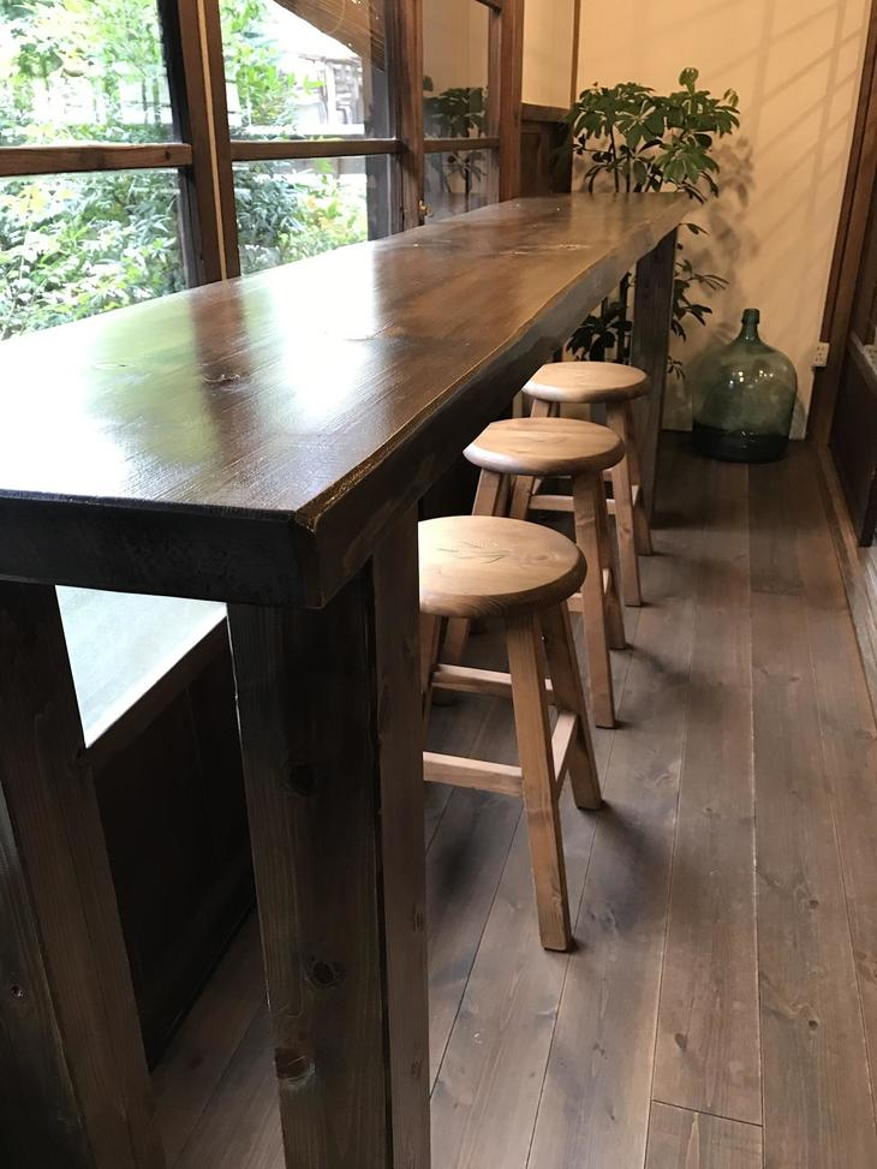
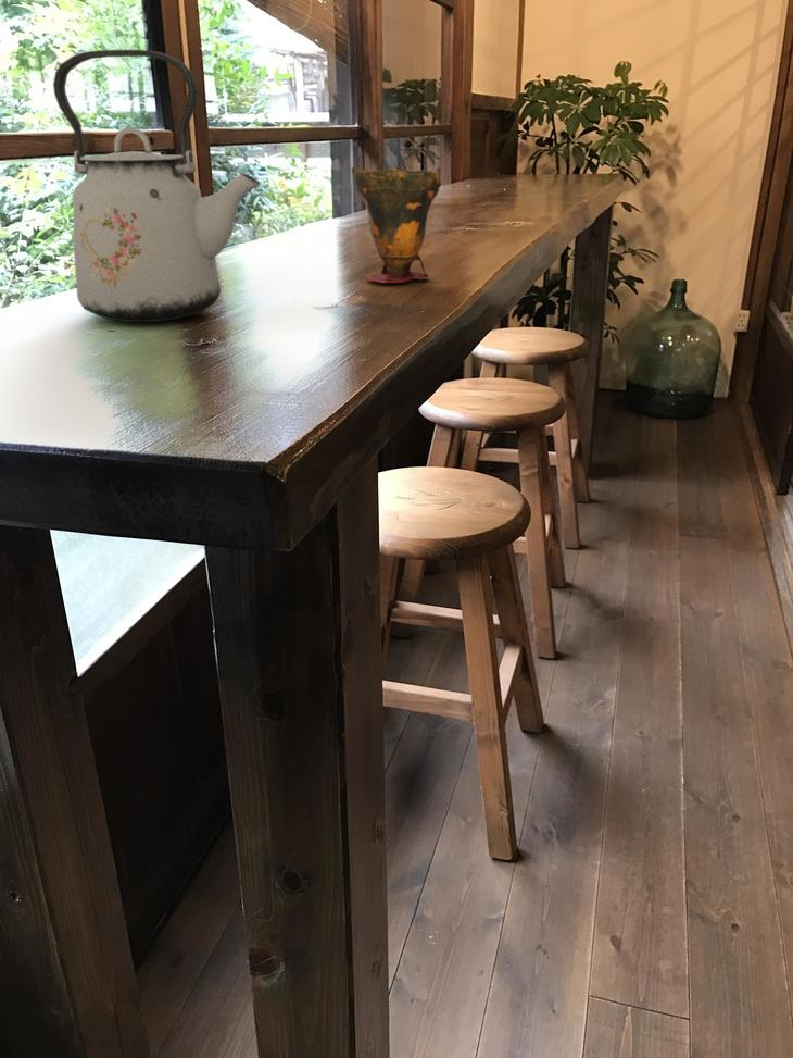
+ kettle (163, 189)
+ cup (396, 223)
